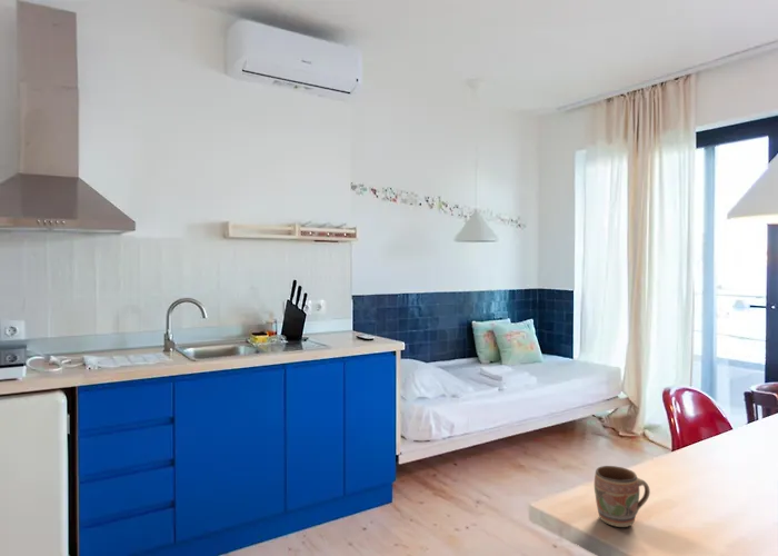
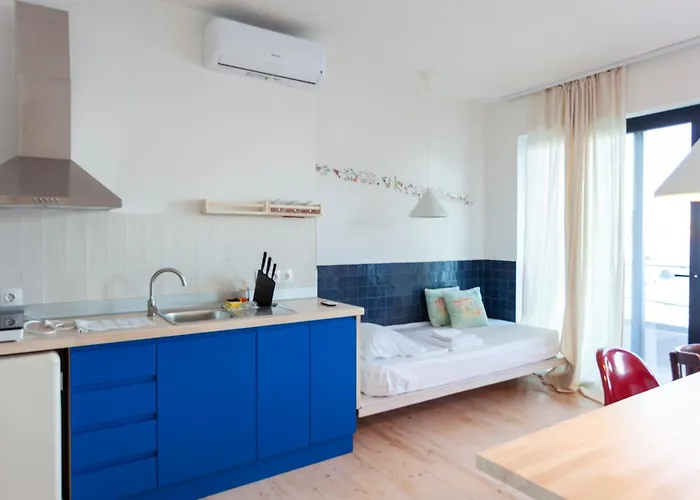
- mug (619, 497)
